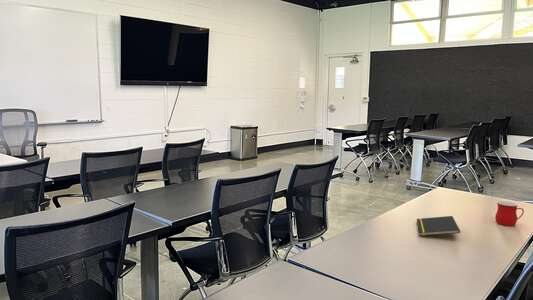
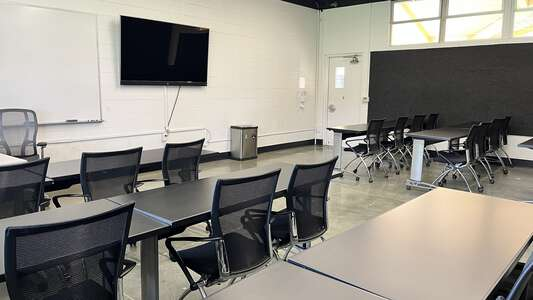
- mug (509, 214)
- notepad (436, 225)
